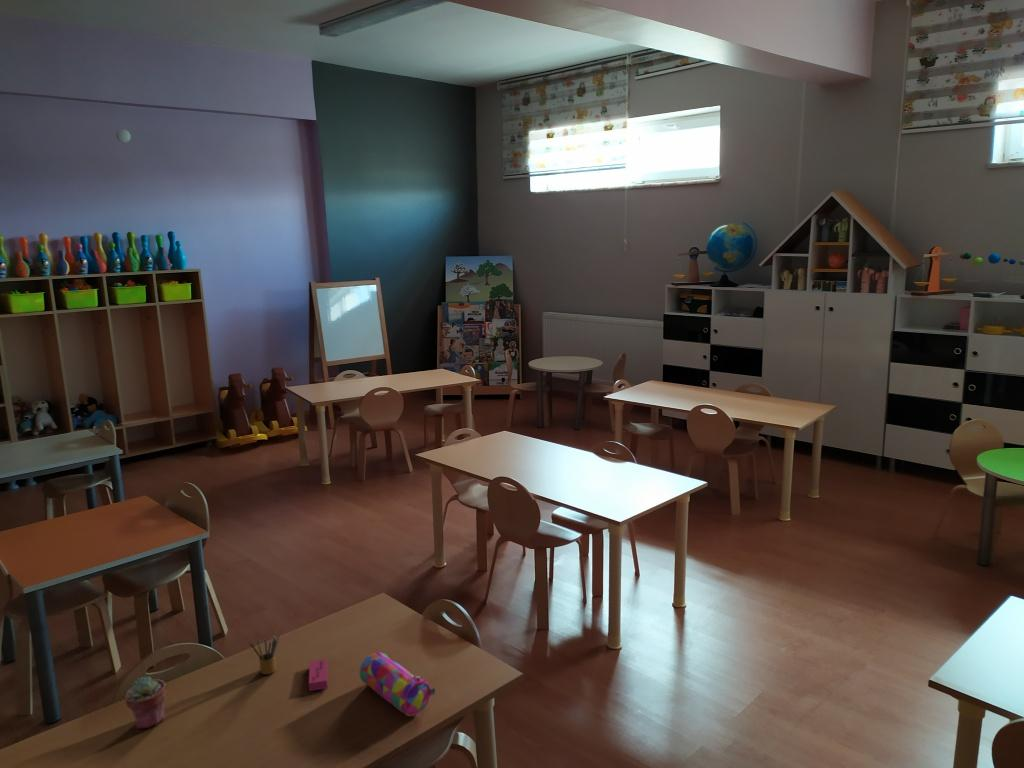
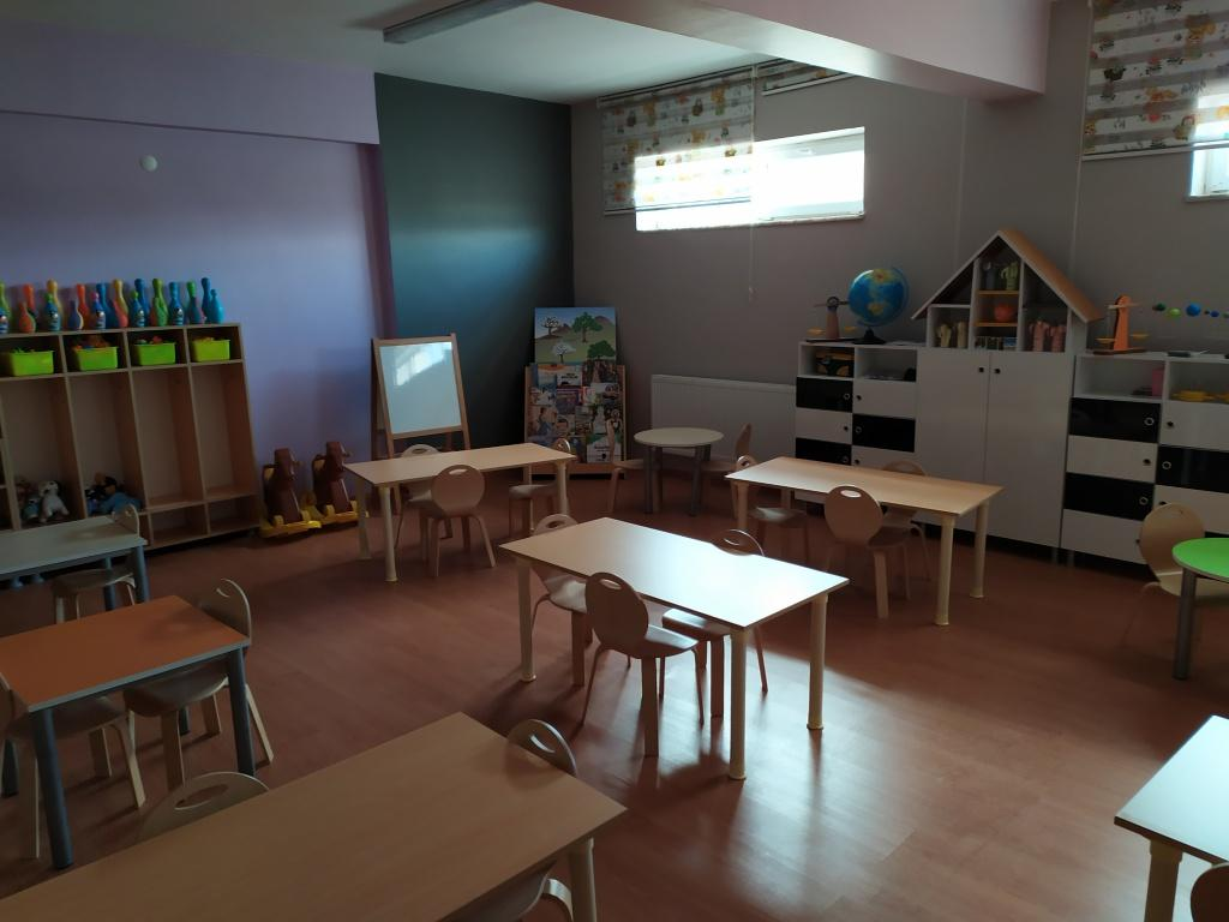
- pencil case (395, 681)
- potted succulent (146, 699)
- pencil box (265, 654)
- eraser (318, 674)
